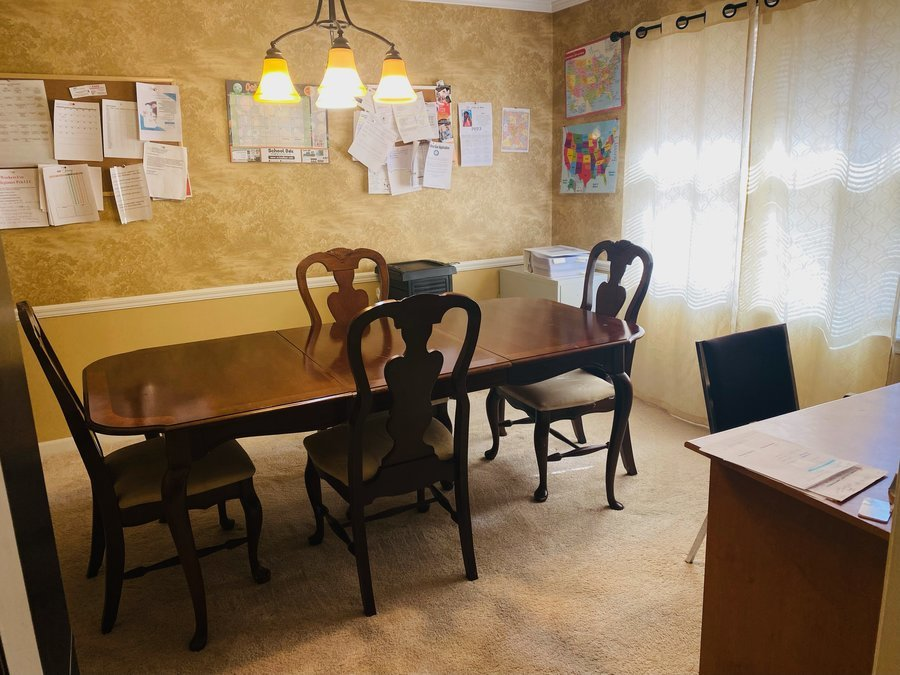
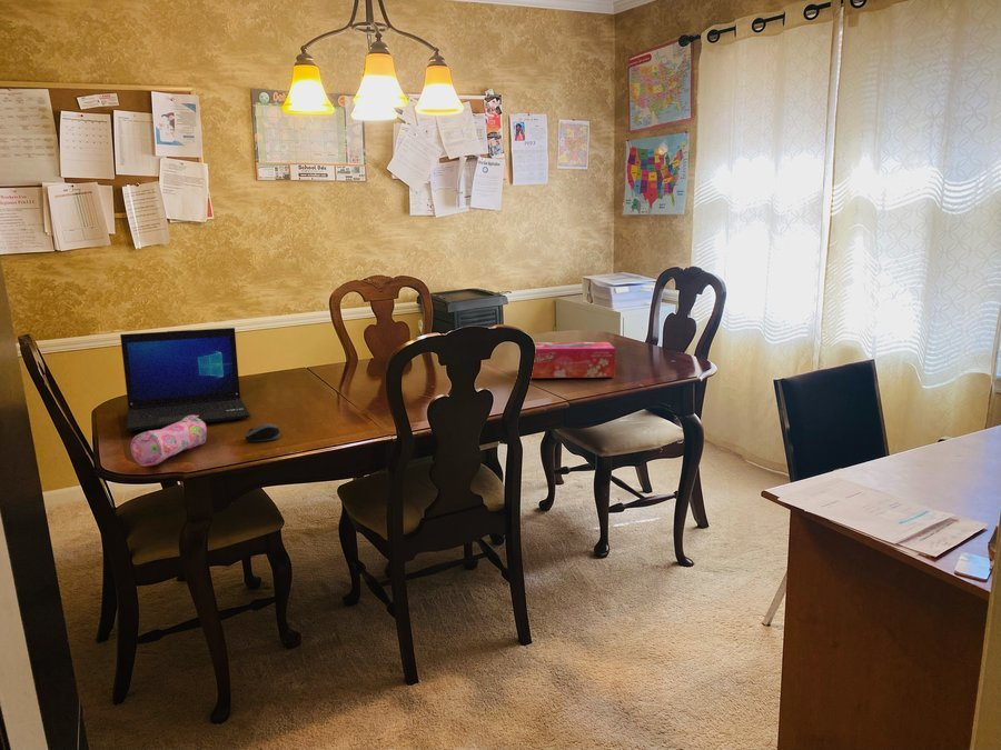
+ pencil case (170, 439)
+ tissue box (569, 359)
+ computer mouse (261, 431)
+ laptop (185, 376)
